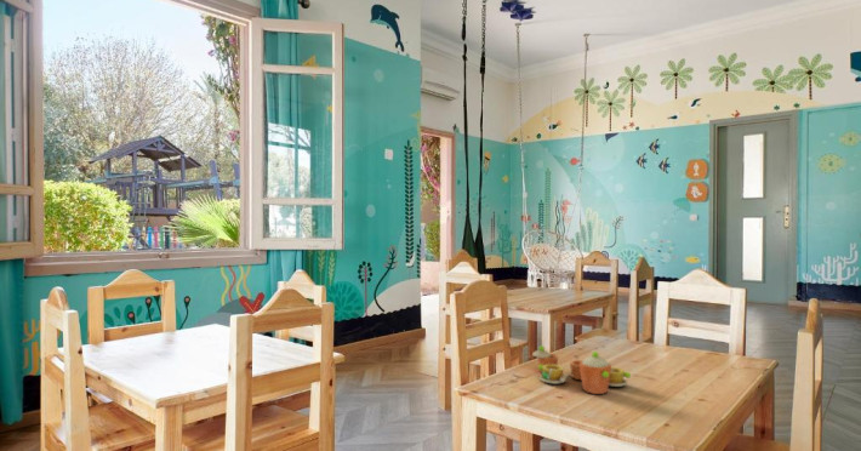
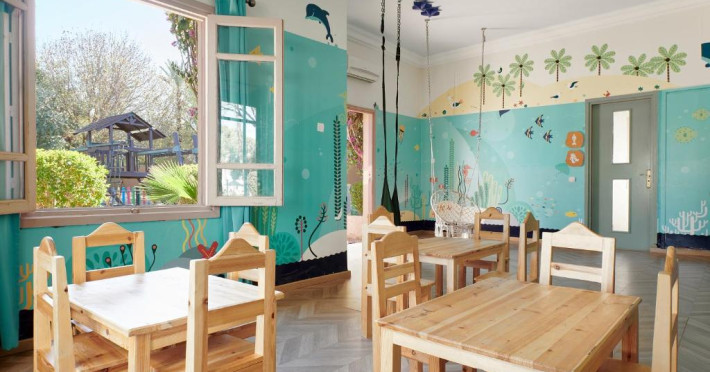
- toy tea set (574, 362)
